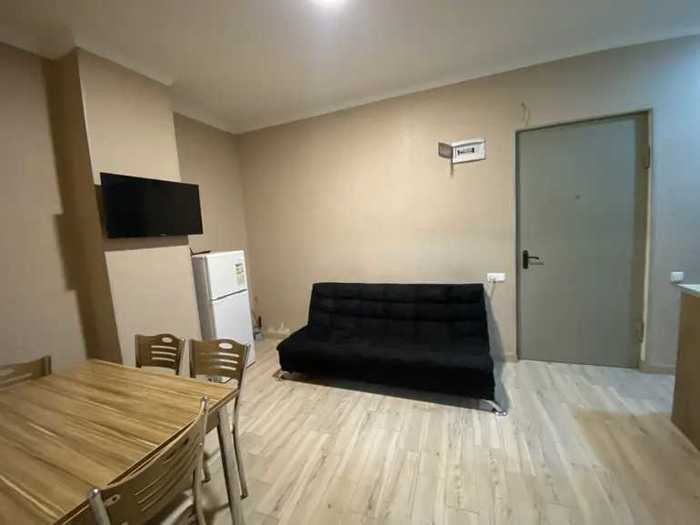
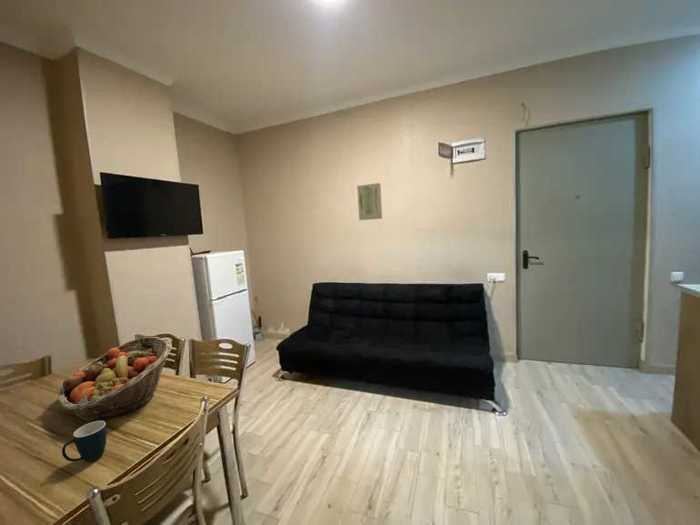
+ mug (85, 445)
+ wall art (369, 202)
+ fruit basket (120, 375)
